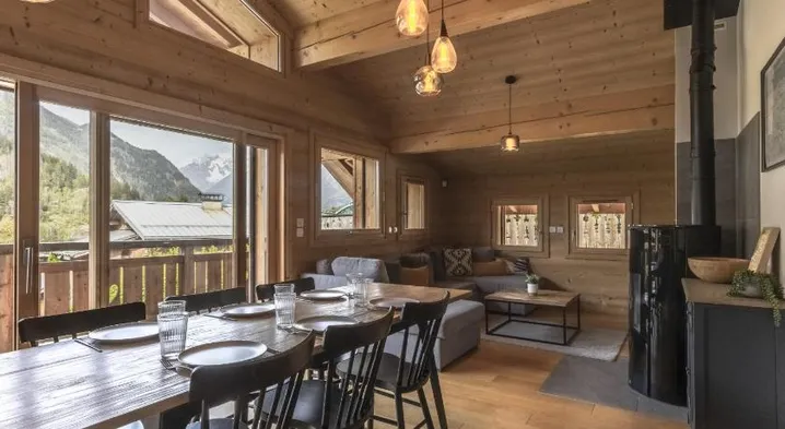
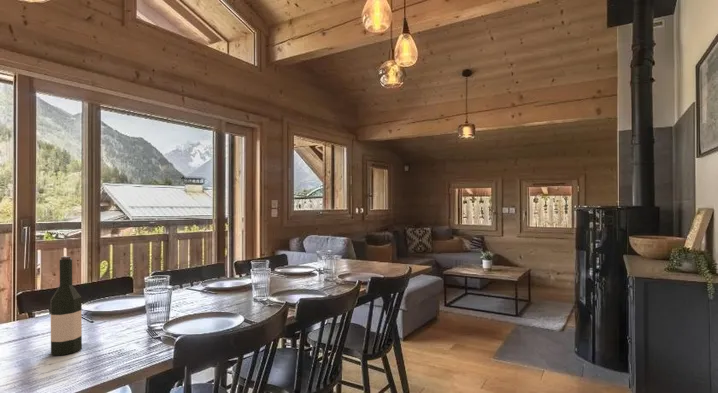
+ wine bottle (66, 303)
